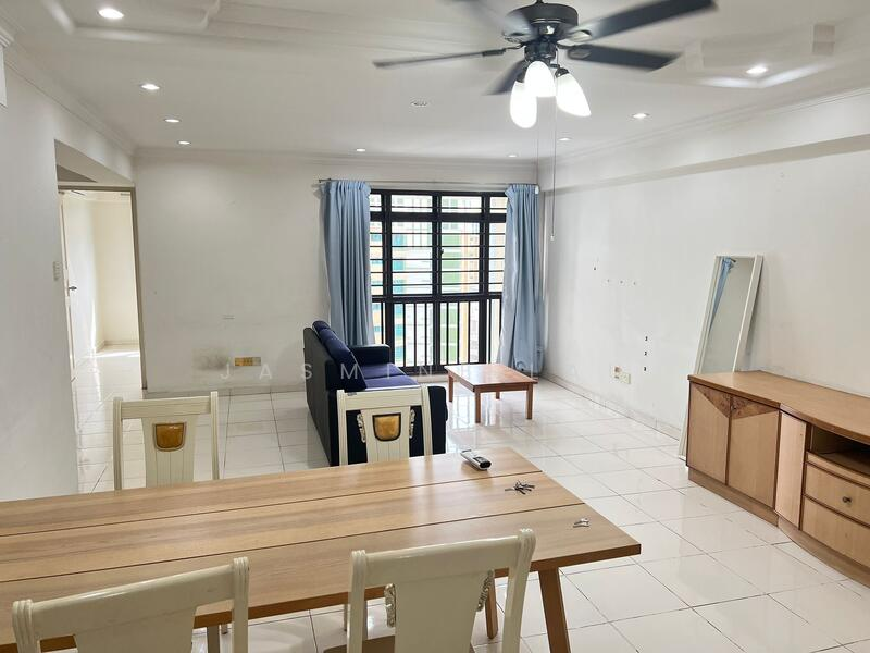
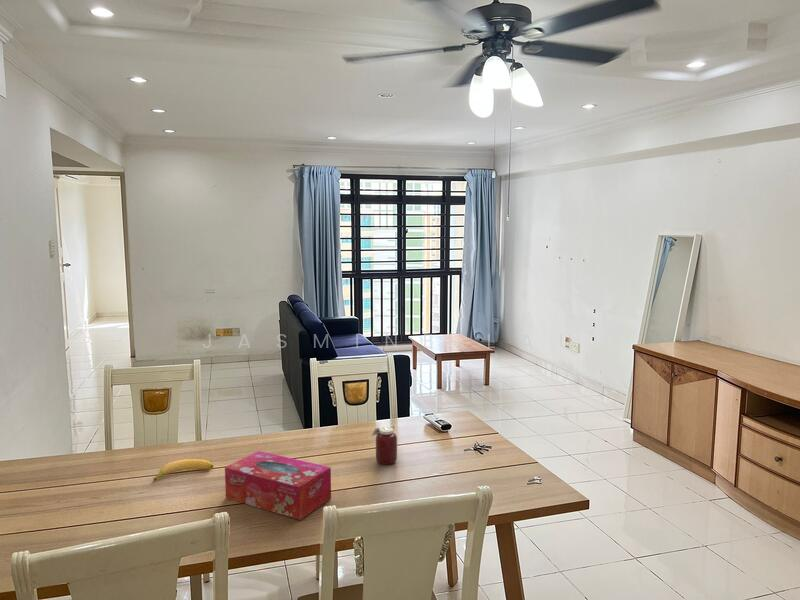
+ banana (184, 467)
+ jar (385, 443)
+ tissue box (278, 482)
